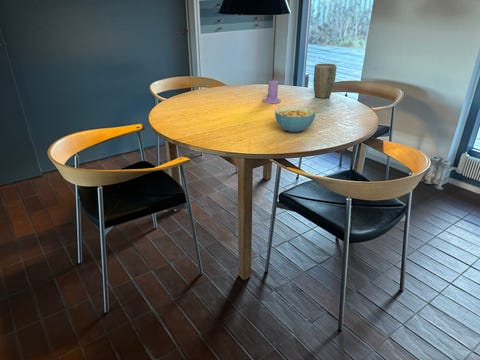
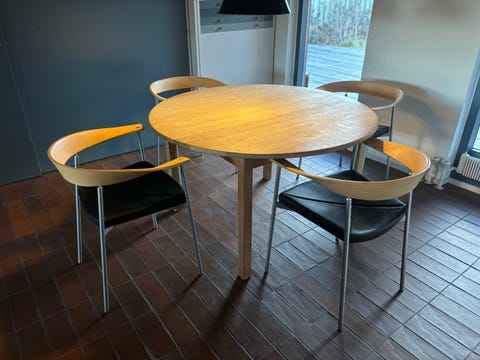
- cereal bowl (294, 121)
- plant pot (324, 80)
- candle (273, 89)
